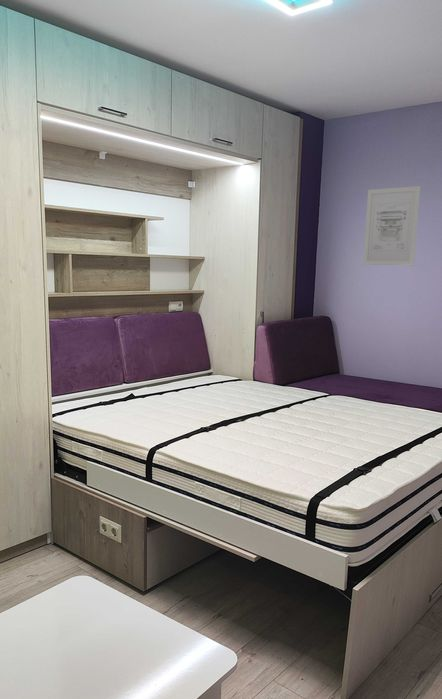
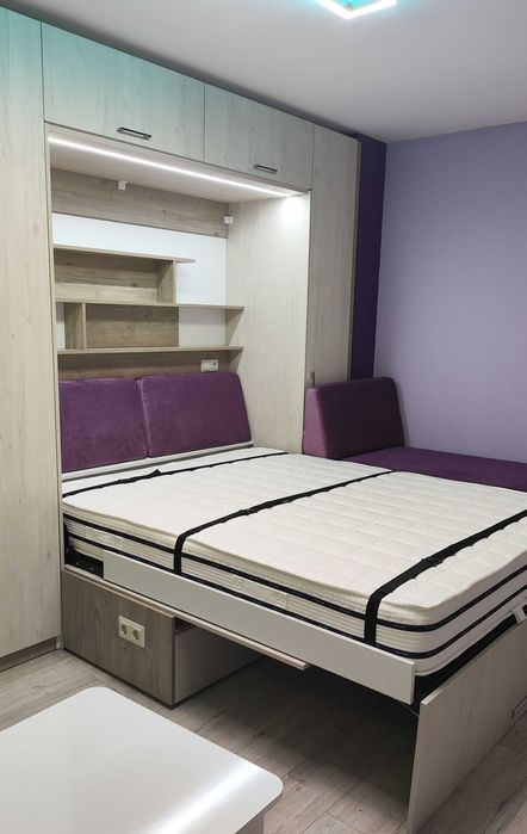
- wall art (390, 227)
